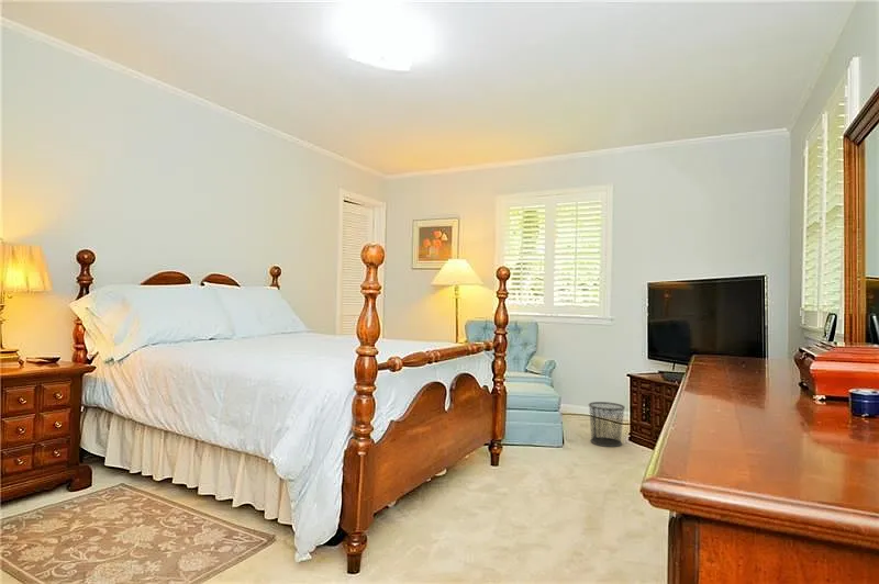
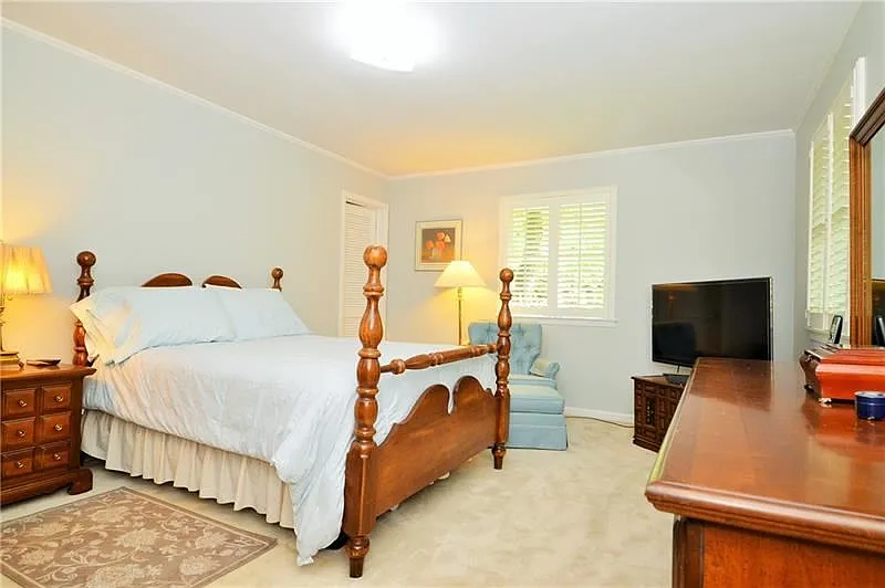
- waste bin (605, 423)
